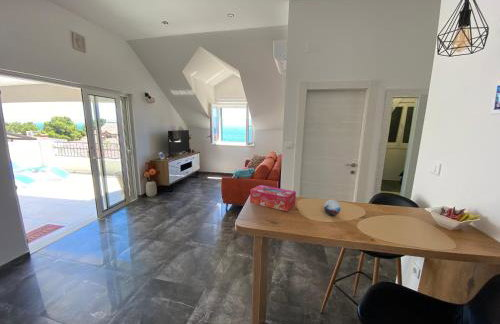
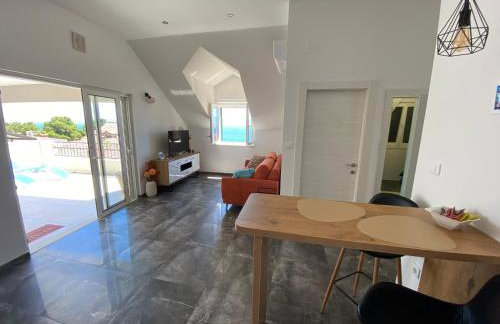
- tissue box (272, 197)
- decorative orb (332, 207)
